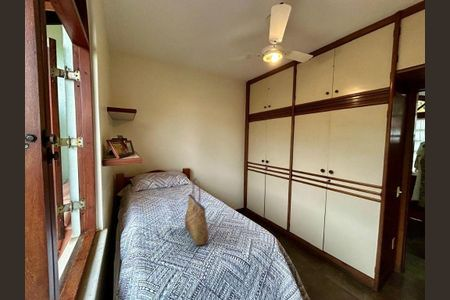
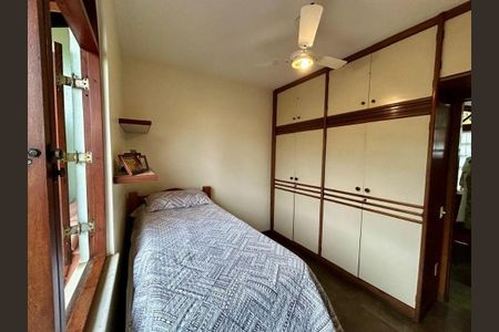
- tote bag (195, 206)
